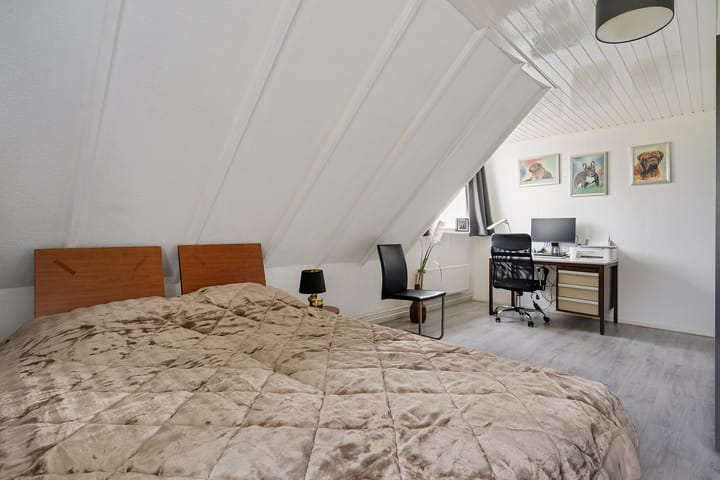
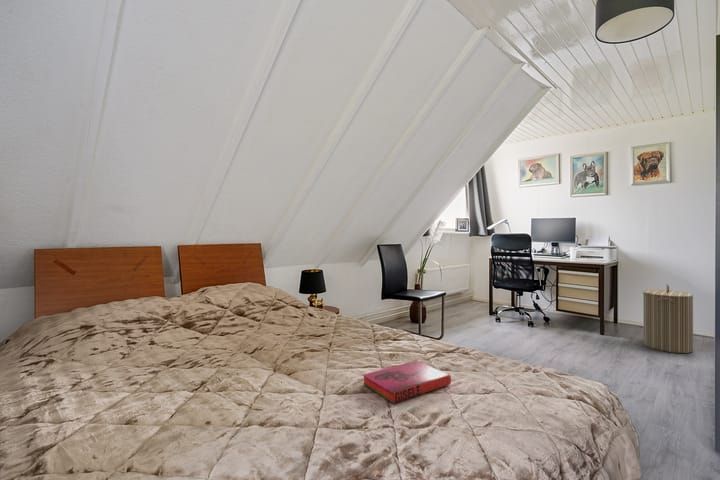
+ hardback book (406, 379)
+ laundry hamper (667, 315)
